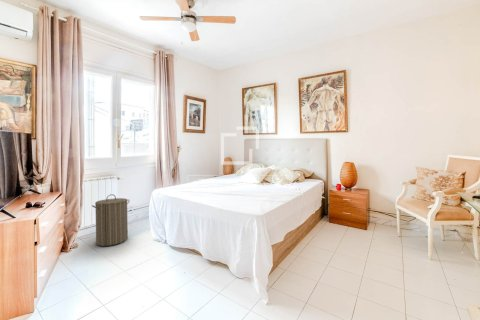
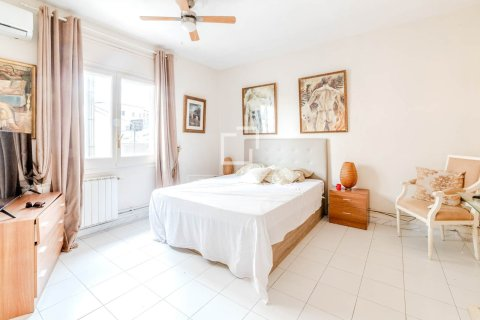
- laundry hamper (112, 217)
